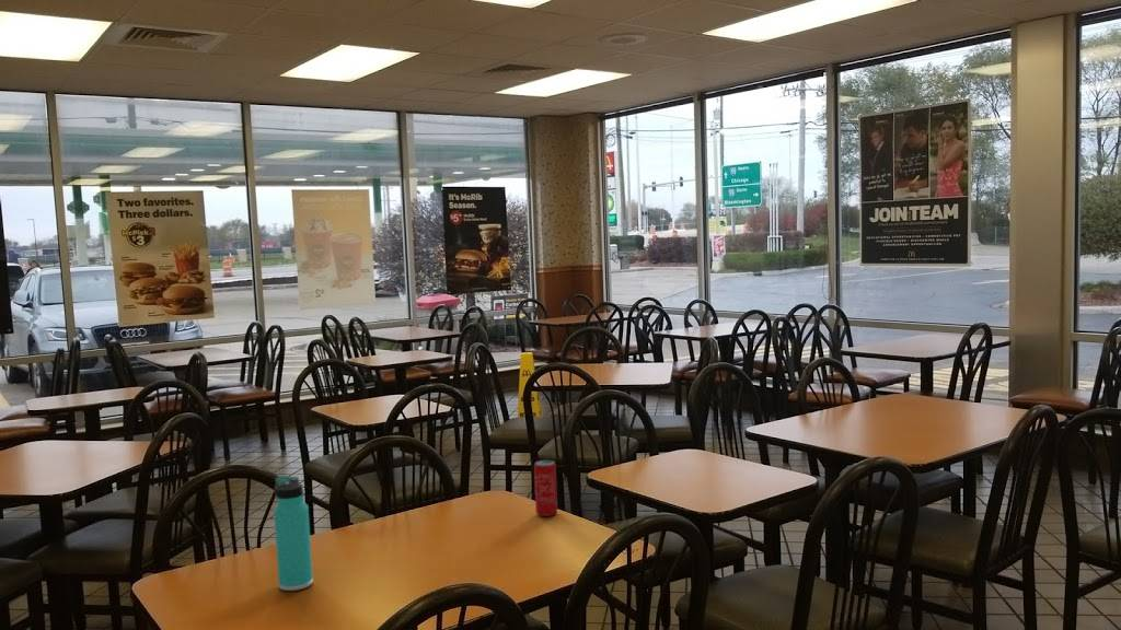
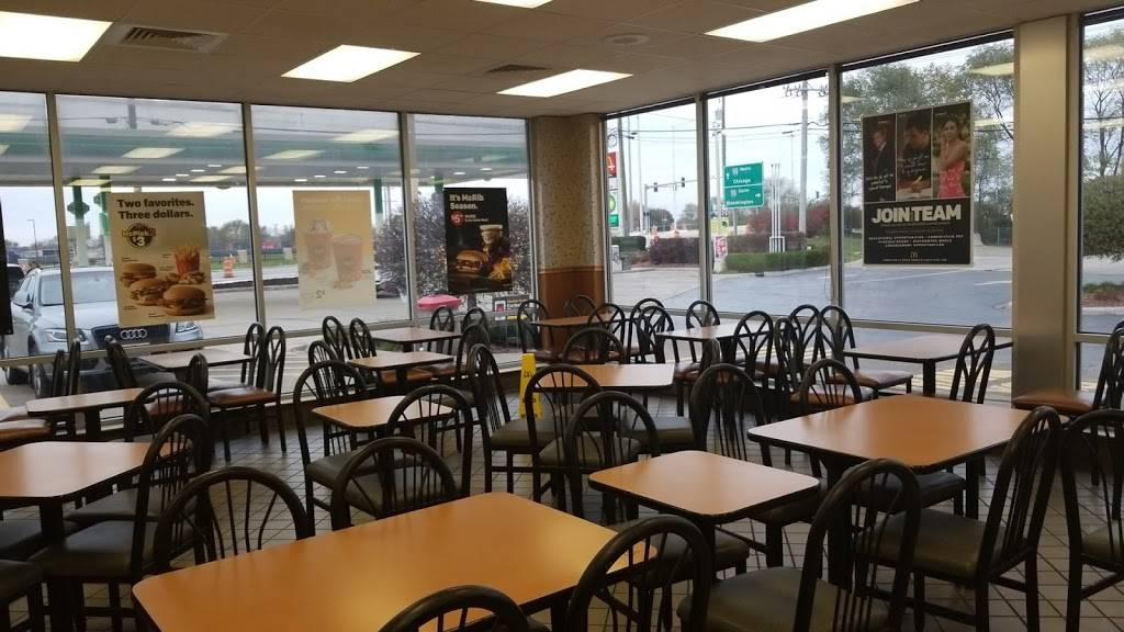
- beverage can (545, 488)
- thermos bottle (292, 530)
